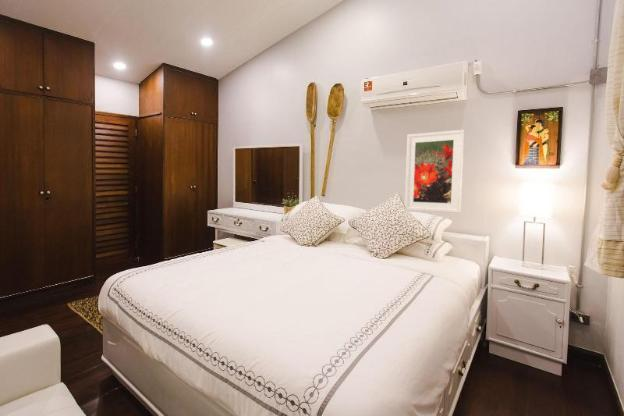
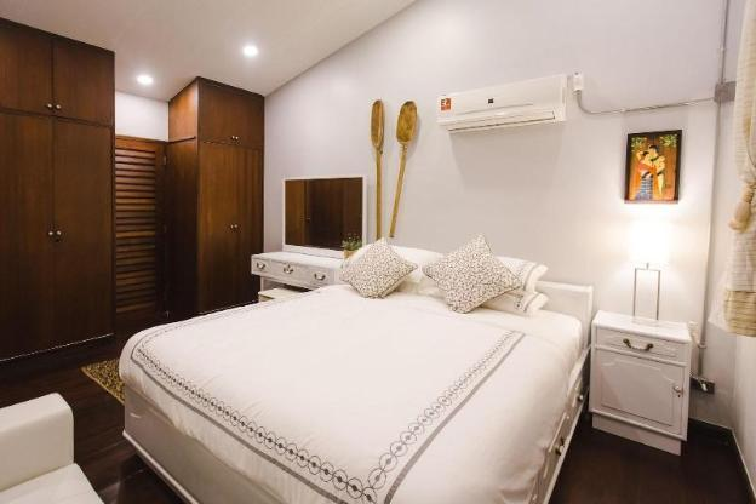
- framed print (432, 172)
